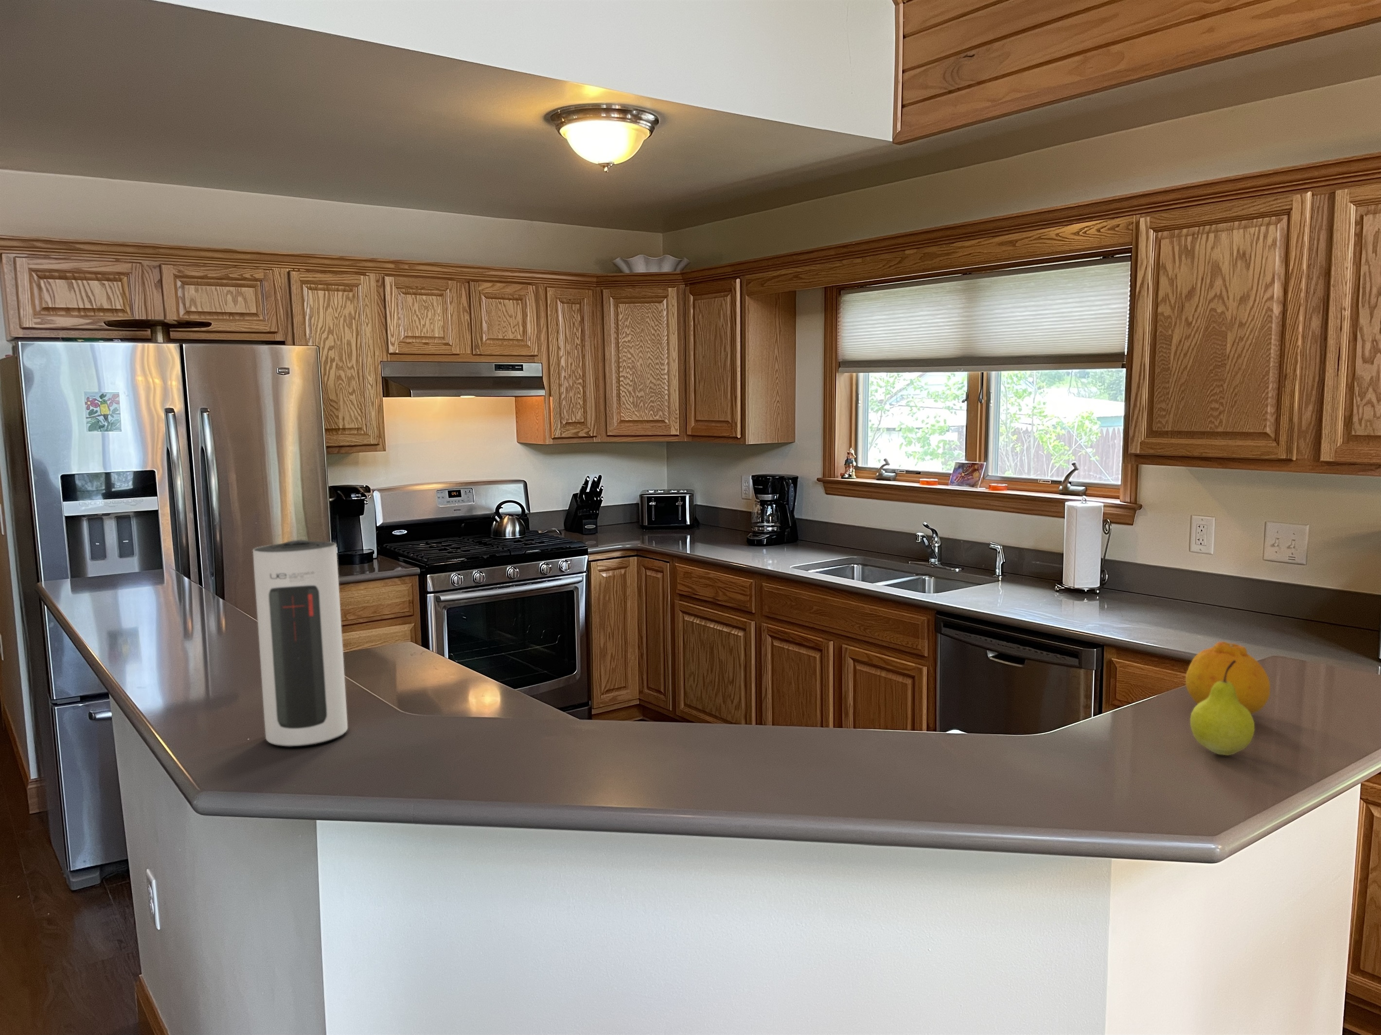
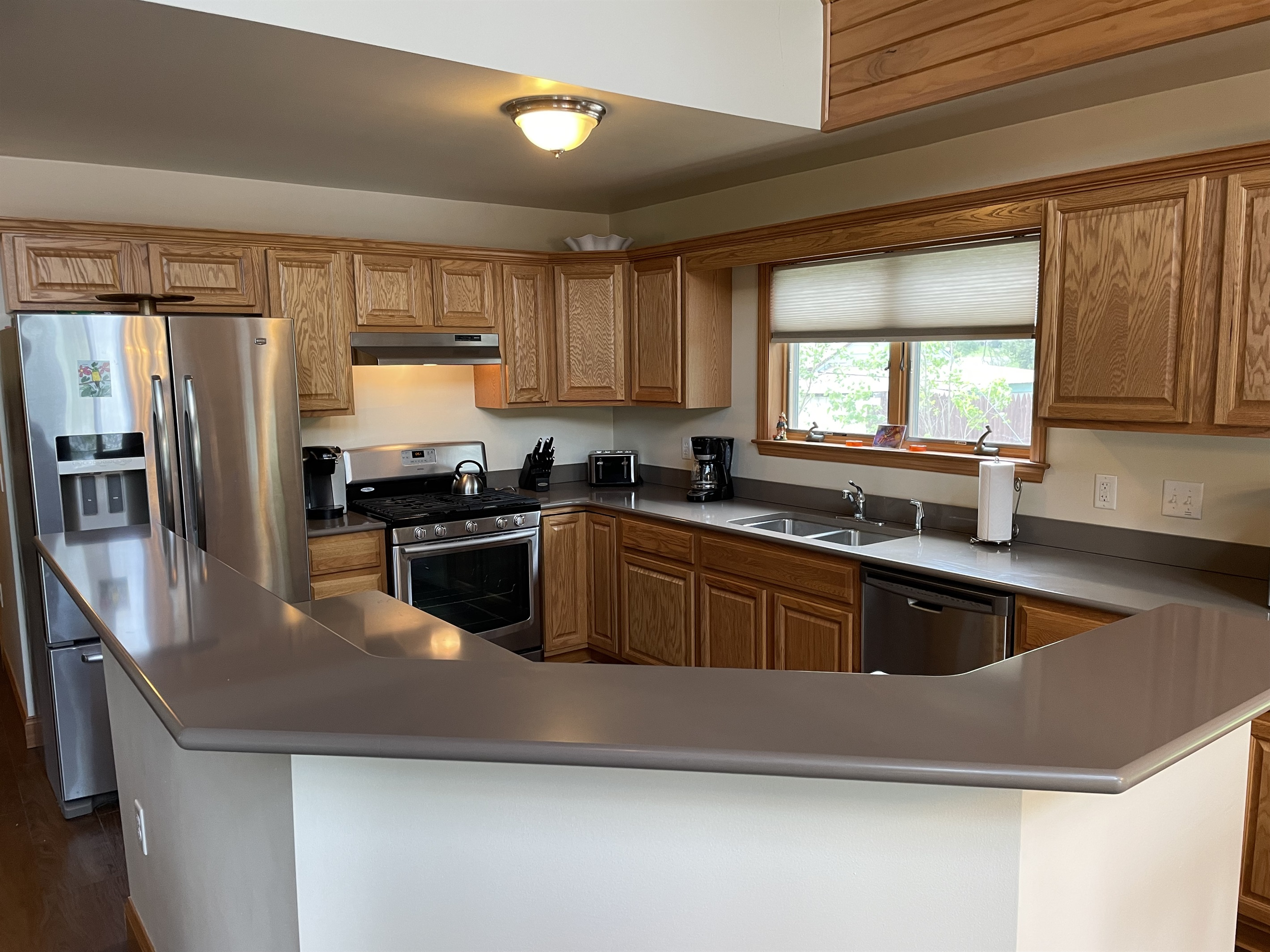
- speaker (301, 639)
- fruit (1227, 678)
- fruit (1222, 704)
